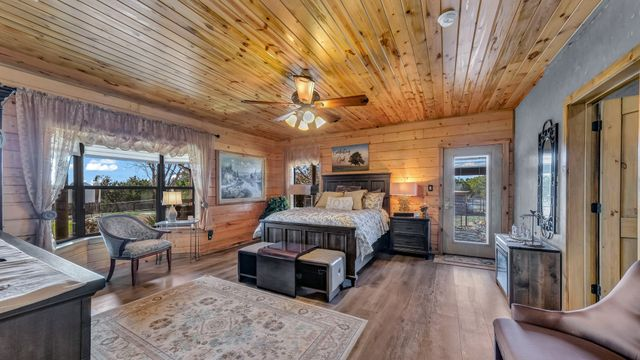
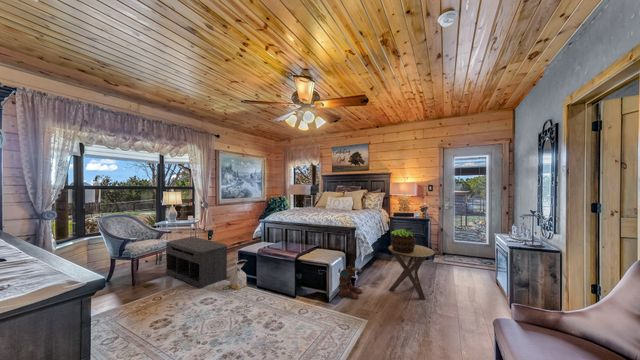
+ potted plant (402, 239)
+ bench (195, 259)
+ bag (239, 273)
+ boots (350, 279)
+ side table (410, 270)
